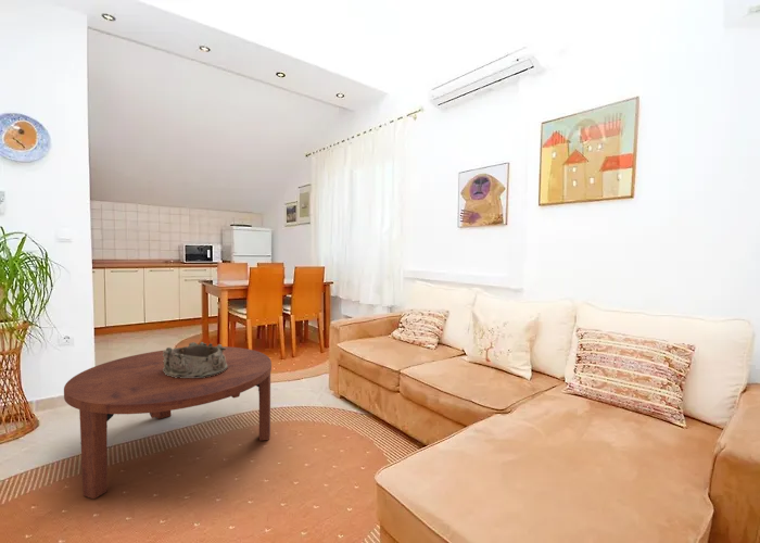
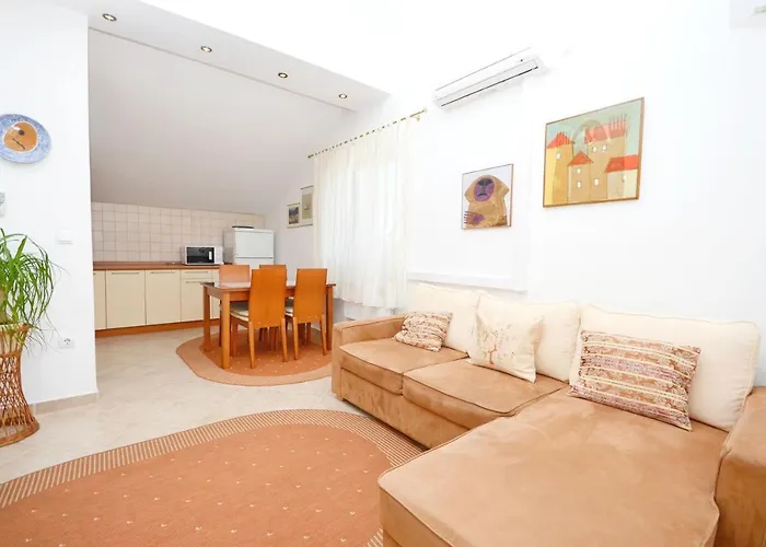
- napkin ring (195, 357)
- coffee table (180, 406)
